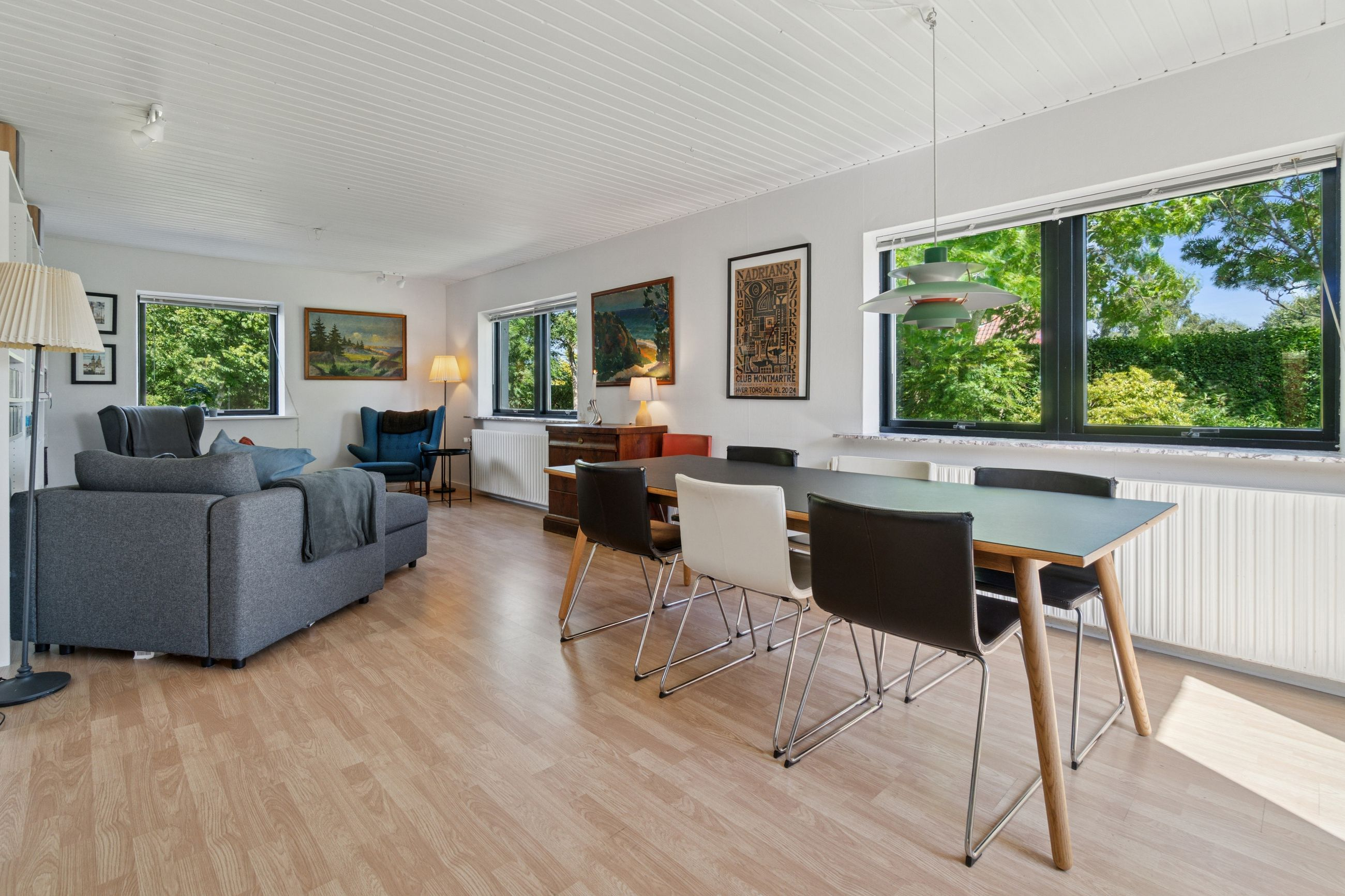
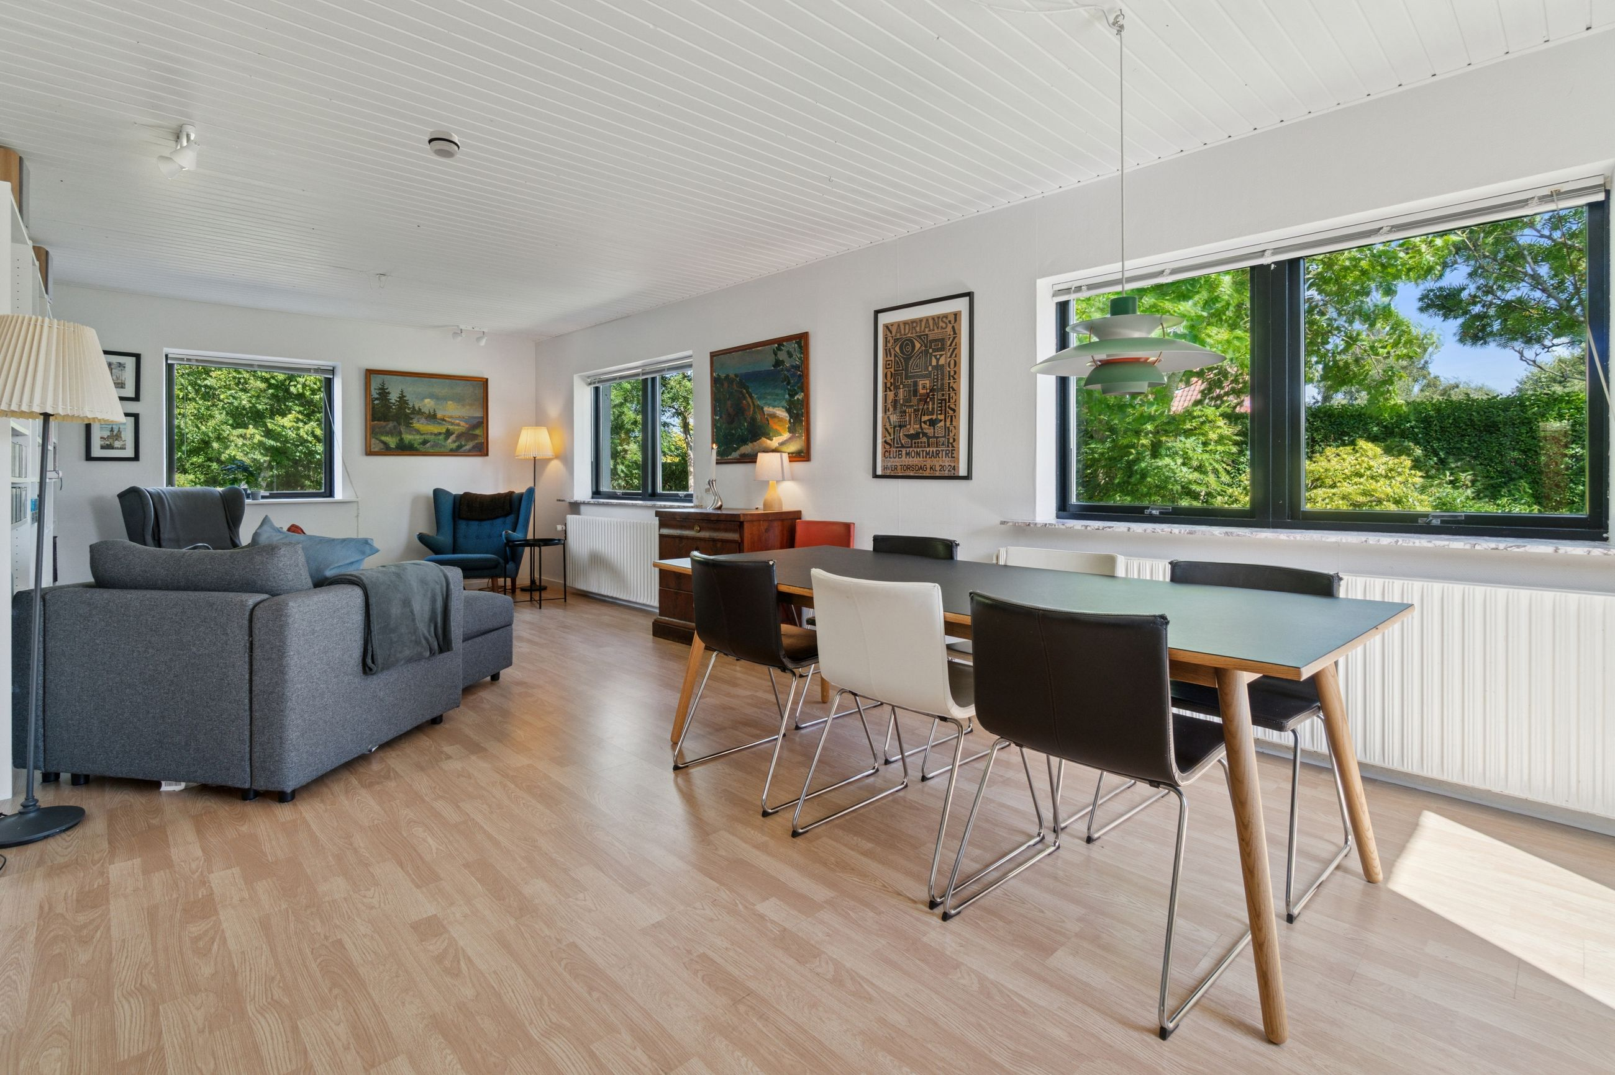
+ smoke detector (443, 144)
